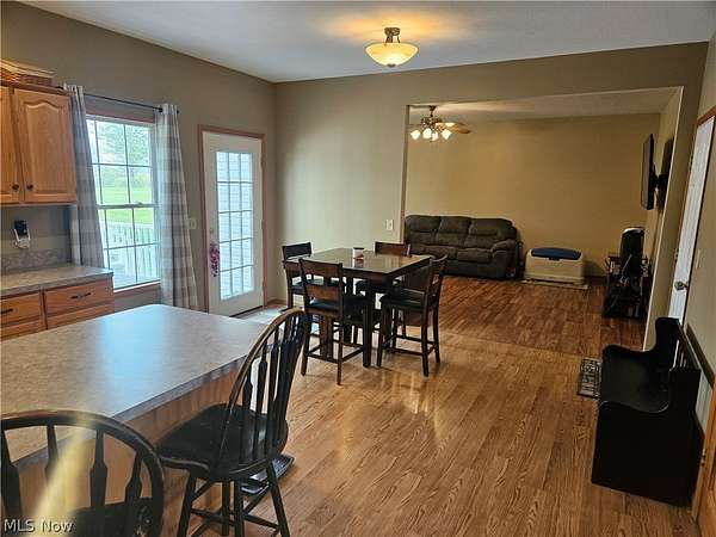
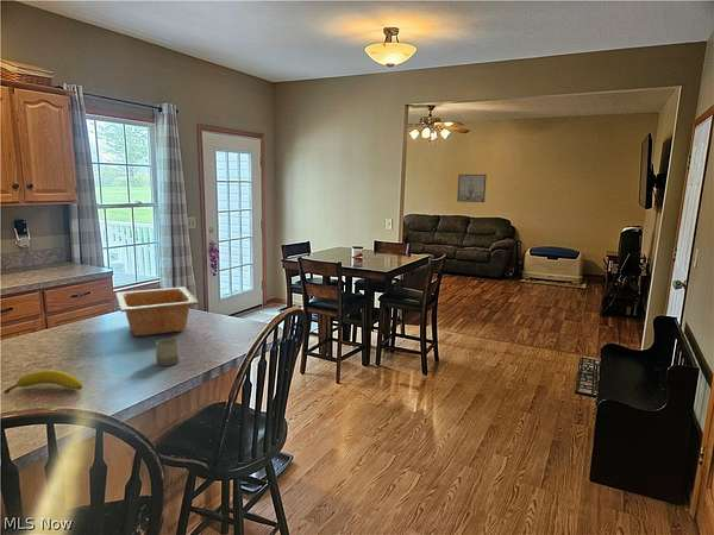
+ fruit (48, 379)
+ cup (169, 350)
+ wall art (471, 188)
+ serving bowl (156, 311)
